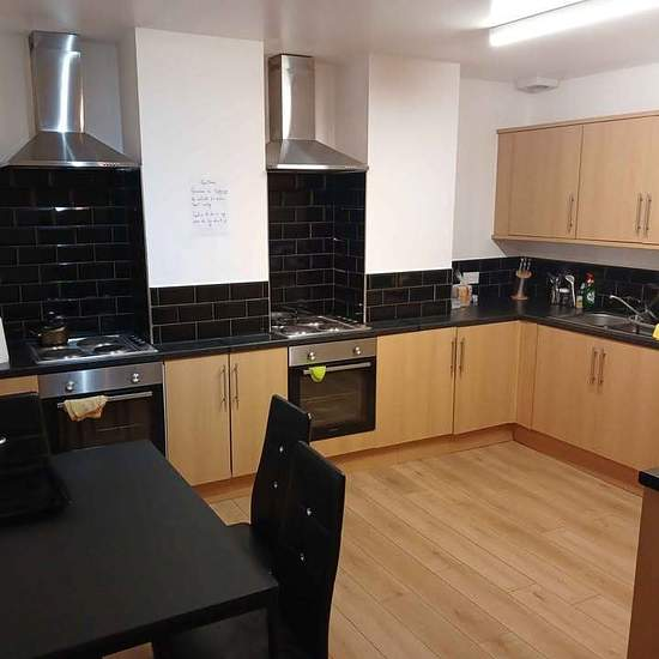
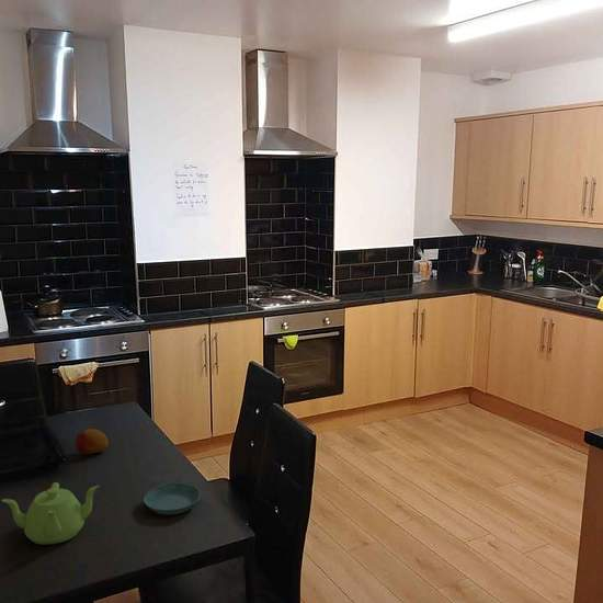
+ teapot (53, 512)
+ saucer (172, 500)
+ fruit (91, 441)
